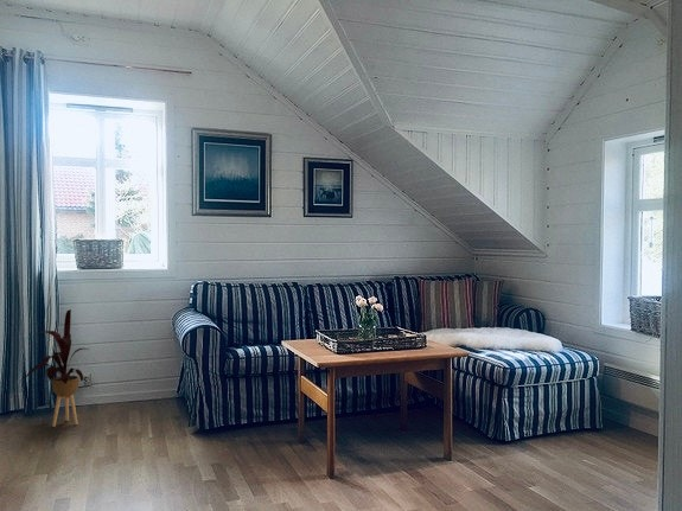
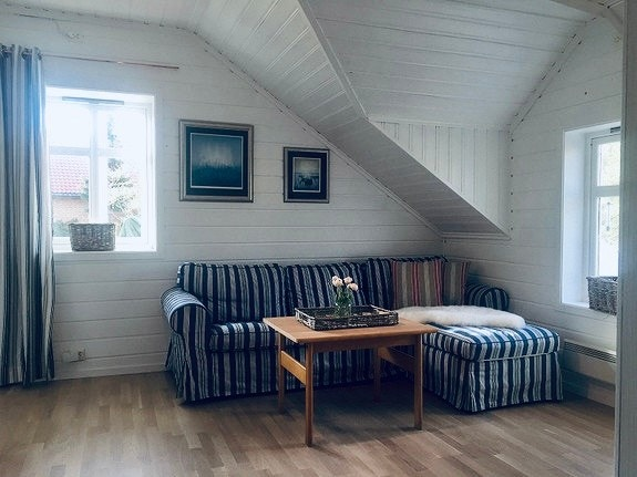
- house plant (58, 366)
